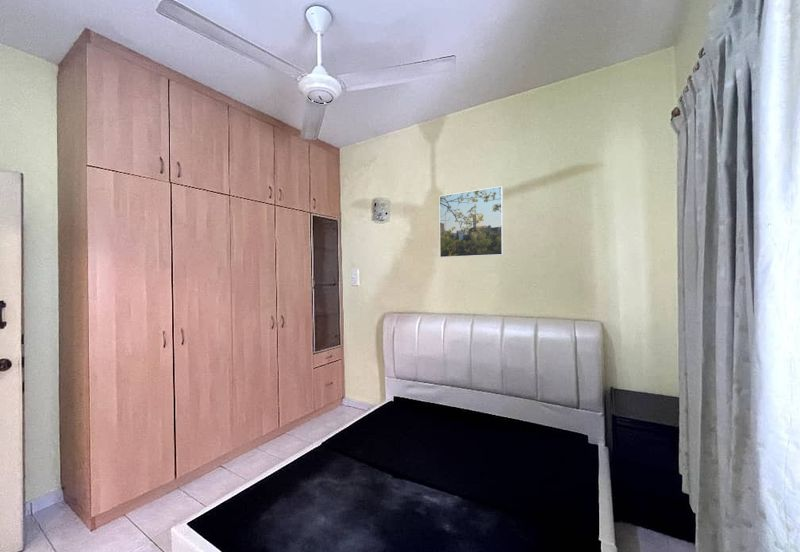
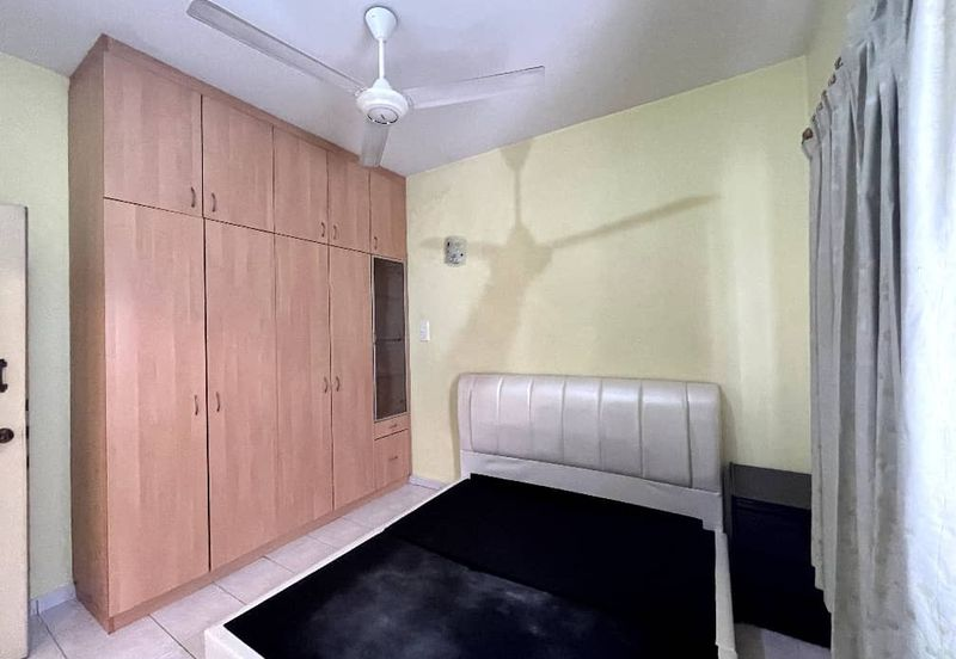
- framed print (469, 224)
